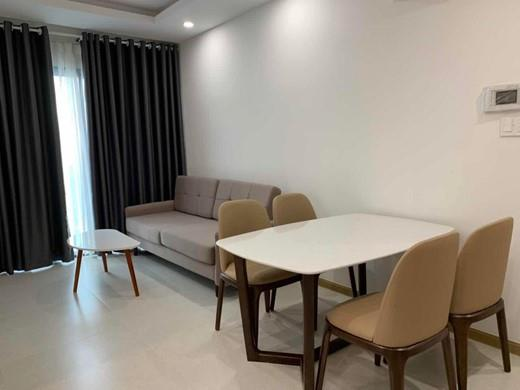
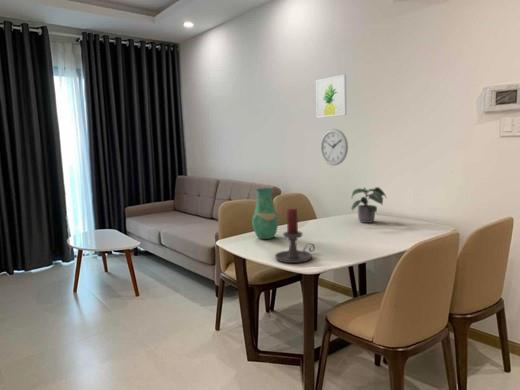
+ candle holder (296, 232)
+ potted plant (367, 204)
+ wall clock (333, 147)
+ vase (264, 213)
+ wall art (330, 97)
